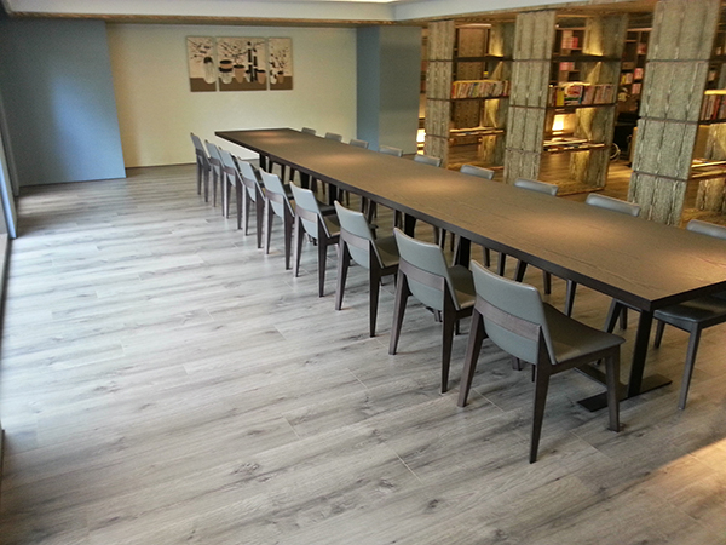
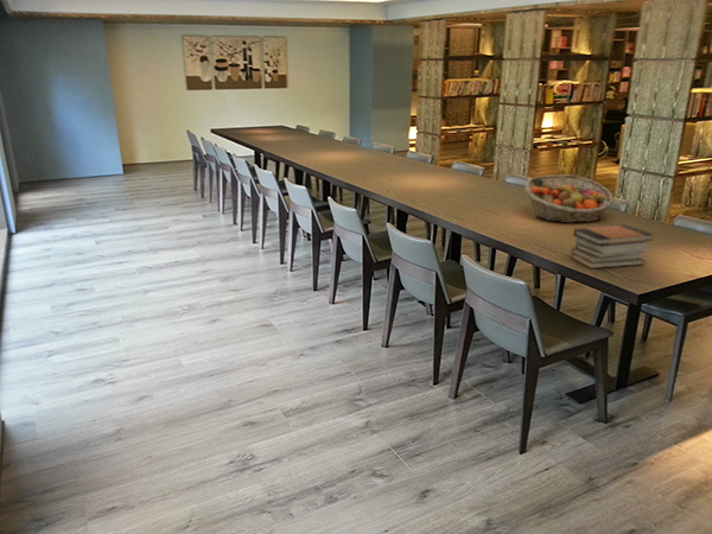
+ fruit basket (567, 198)
+ book stack (610, 246)
